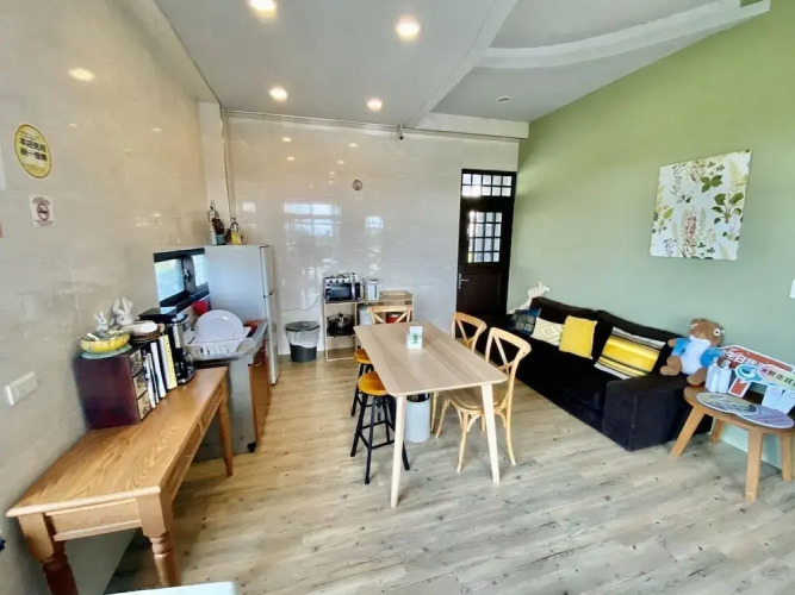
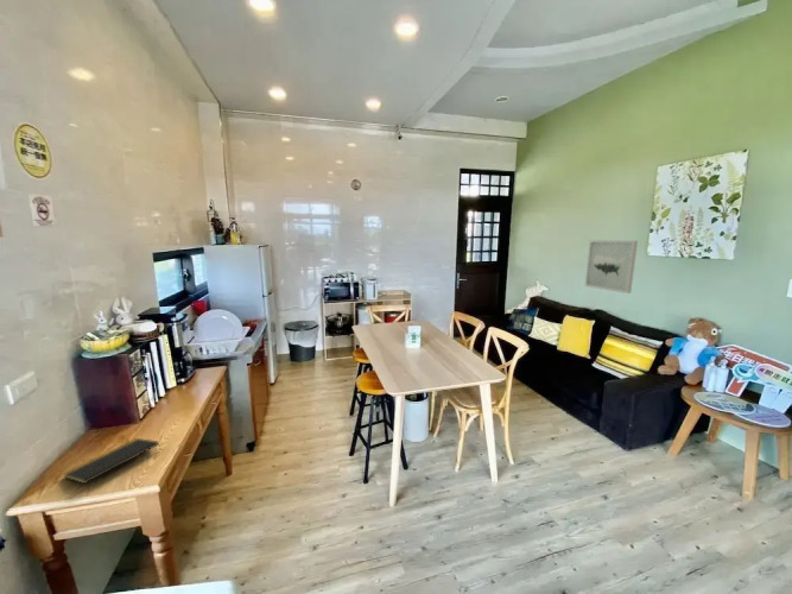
+ notepad (113, 457)
+ wall art (608, 265)
